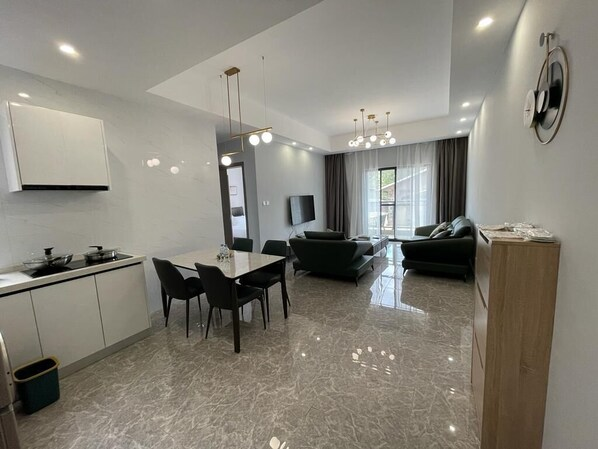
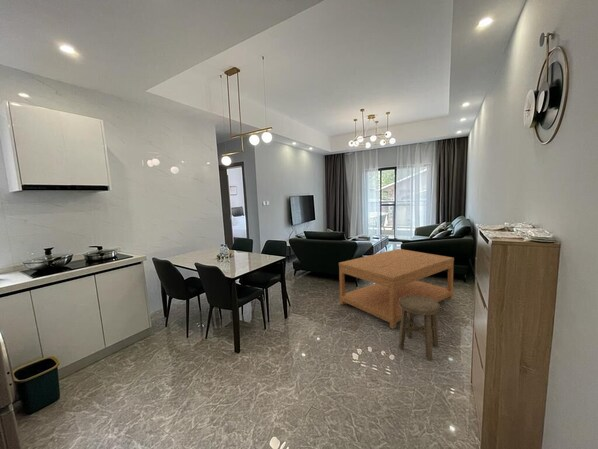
+ coffee table (396, 280)
+ stool (417, 325)
